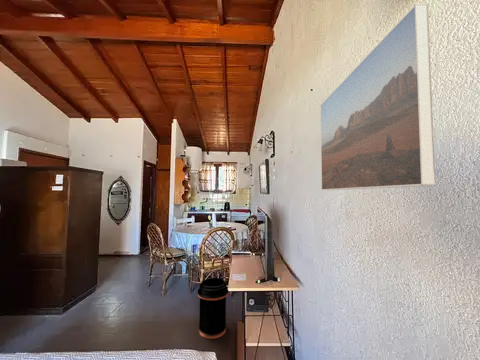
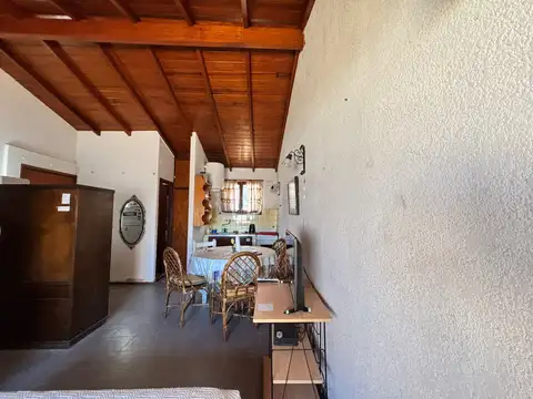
- trash can (212, 306)
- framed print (355, 129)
